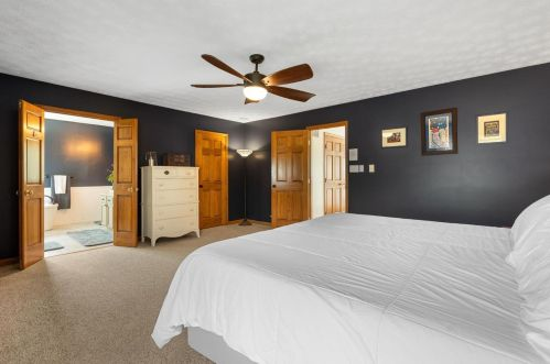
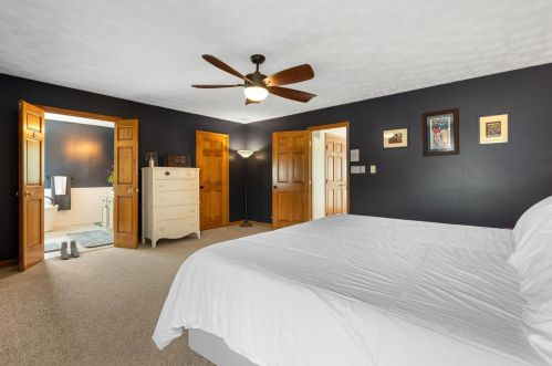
+ boots (70, 248)
